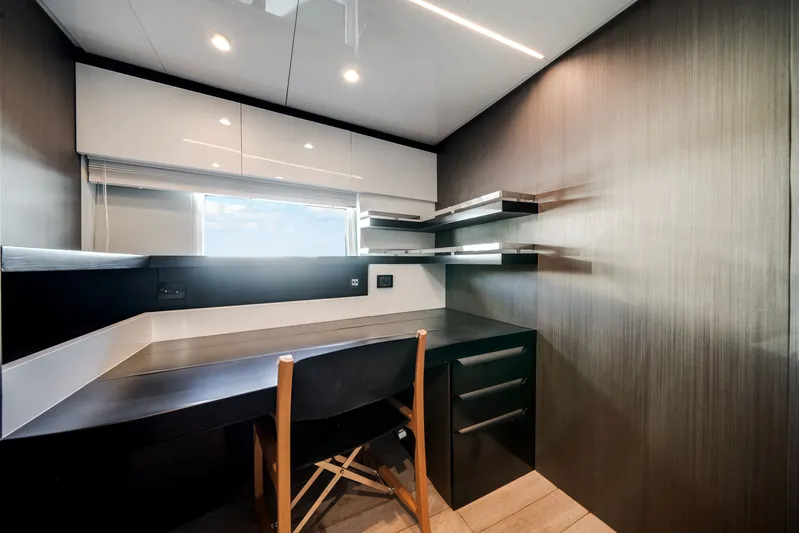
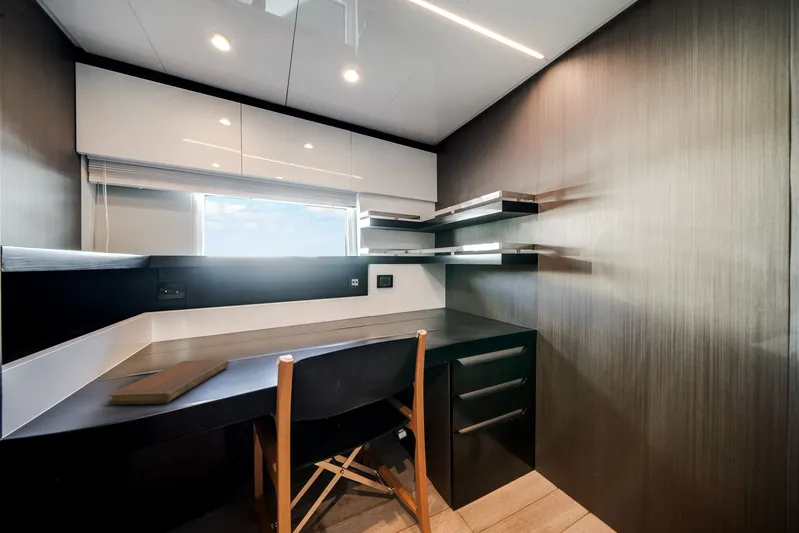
+ notebook (177, 378)
